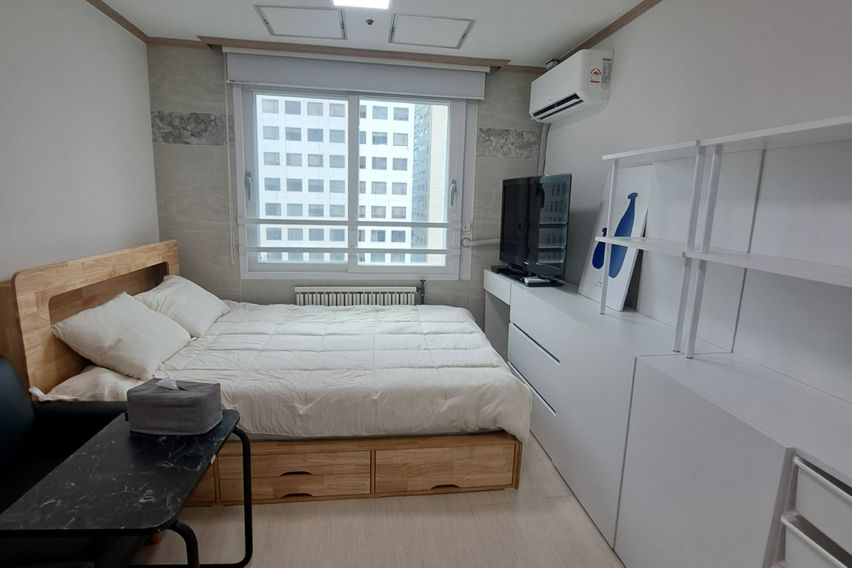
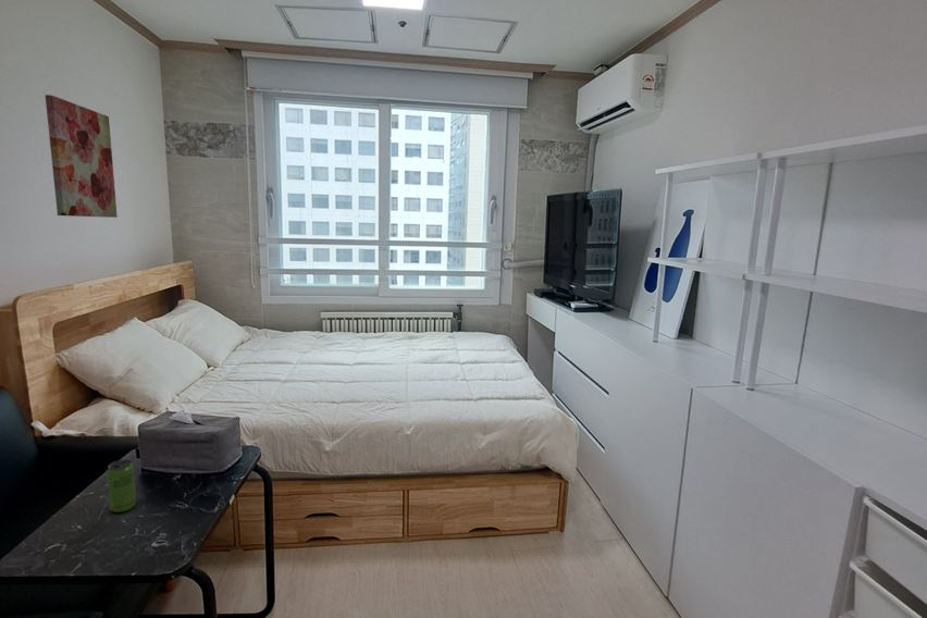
+ beverage can (121, 485)
+ wall art (85, 162)
